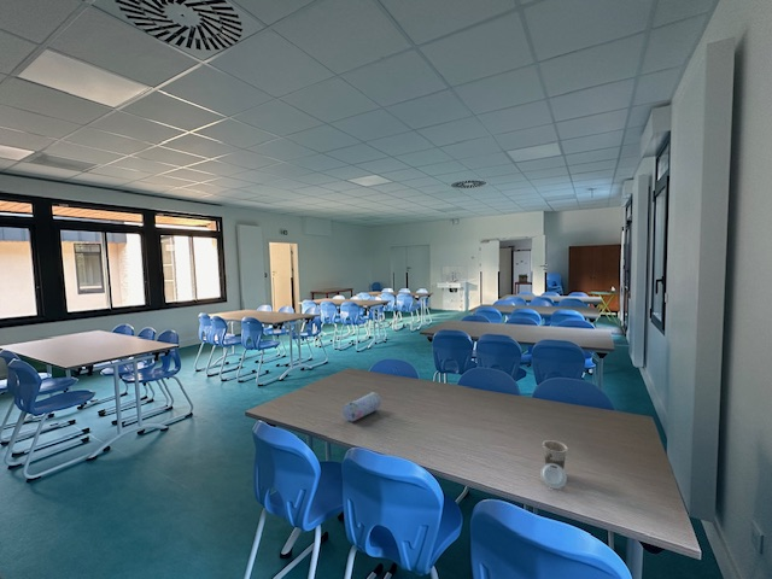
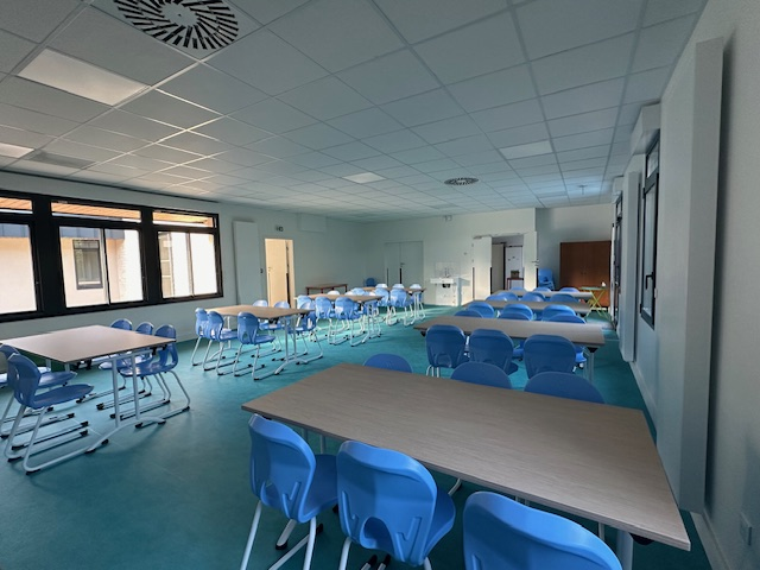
- pencil case (362, 405)
- cup (554, 463)
